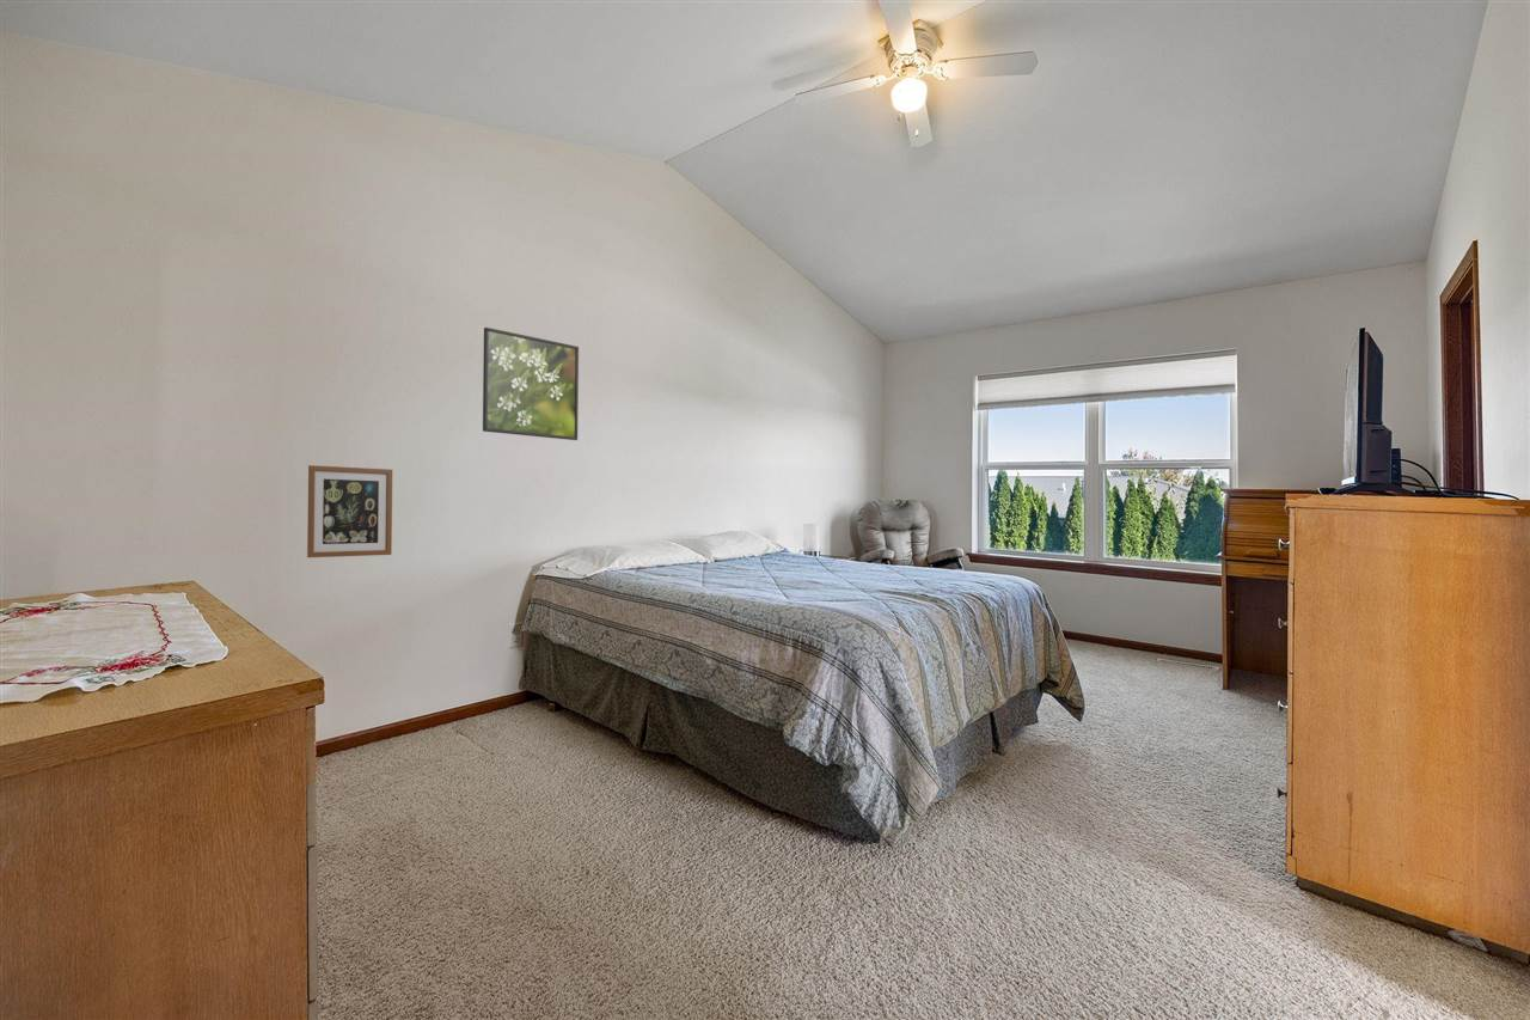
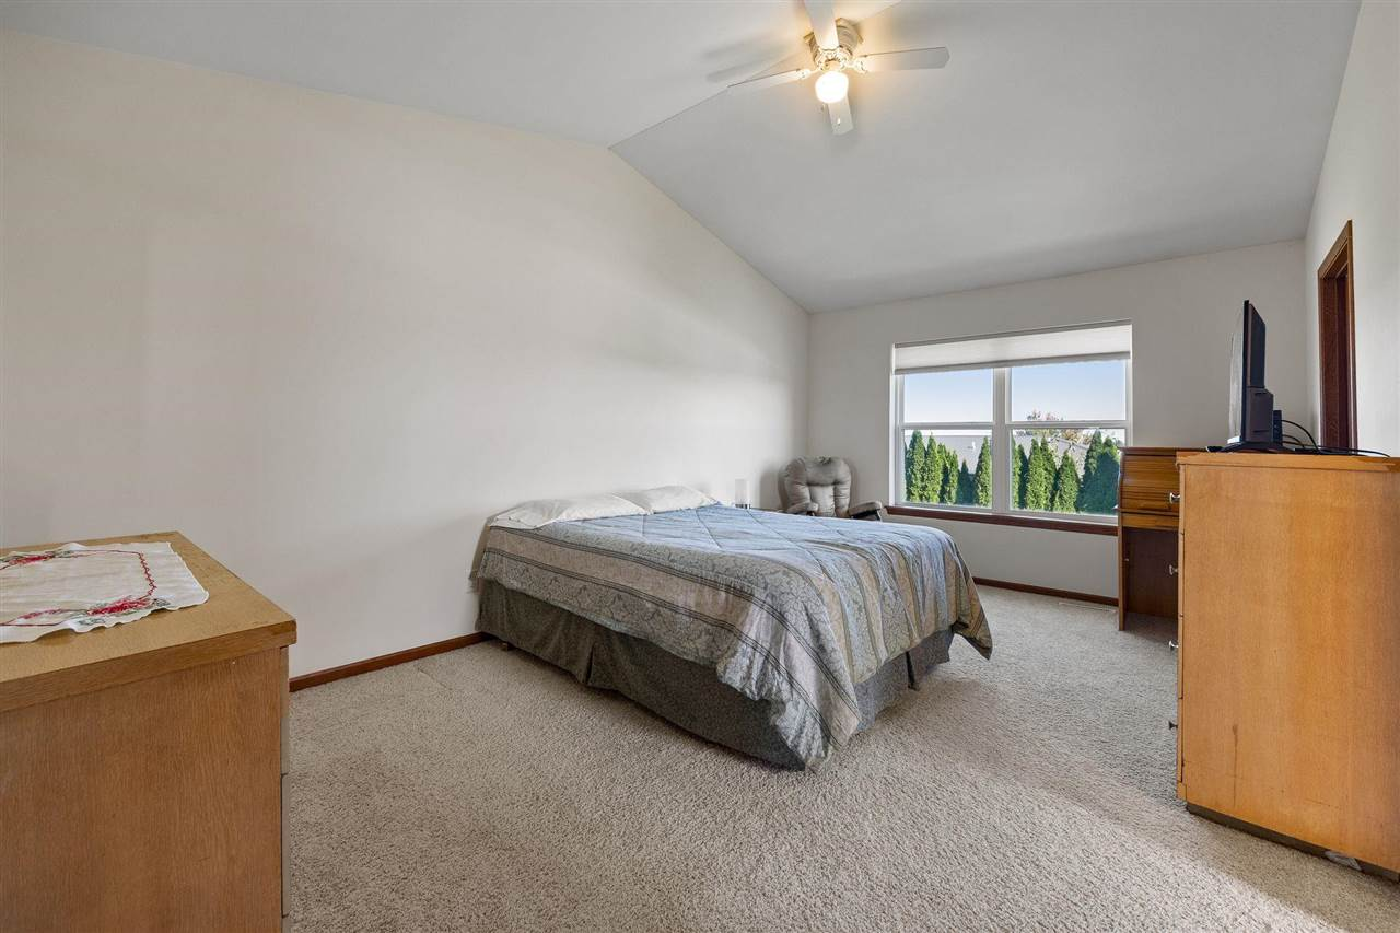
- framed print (533, 386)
- wall art (351, 512)
